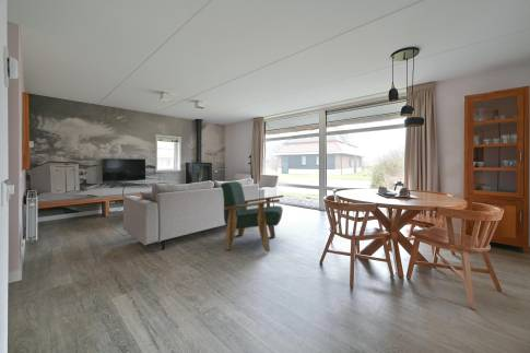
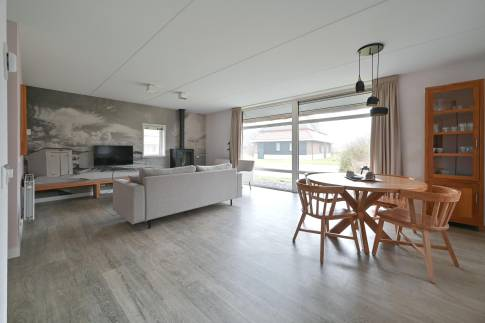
- armchair (254, 212)
